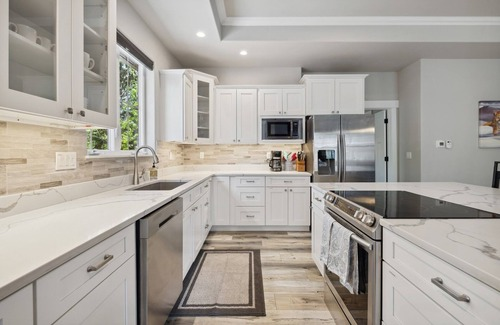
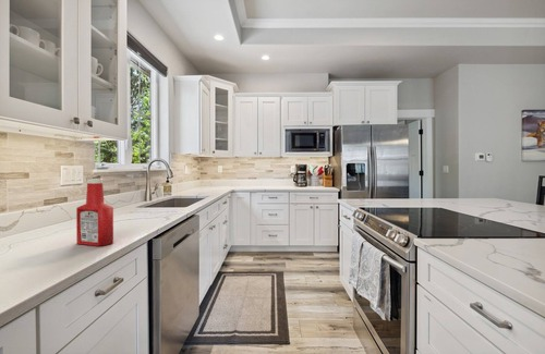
+ soap bottle (95, 210)
